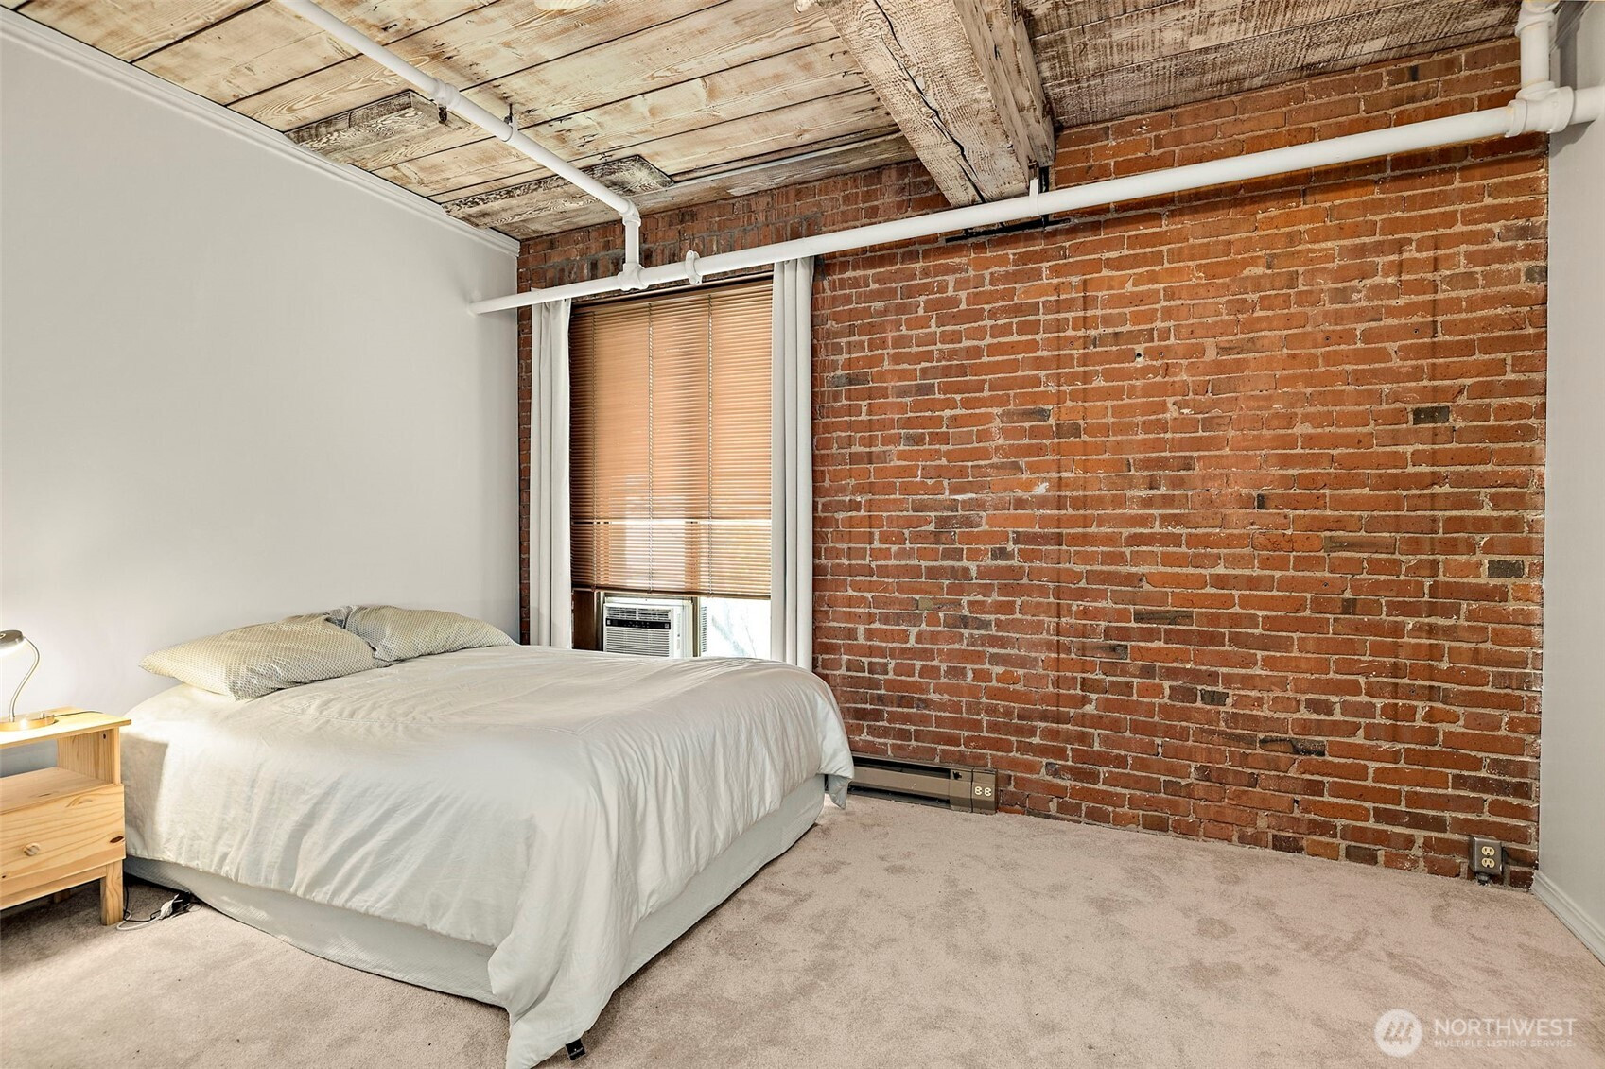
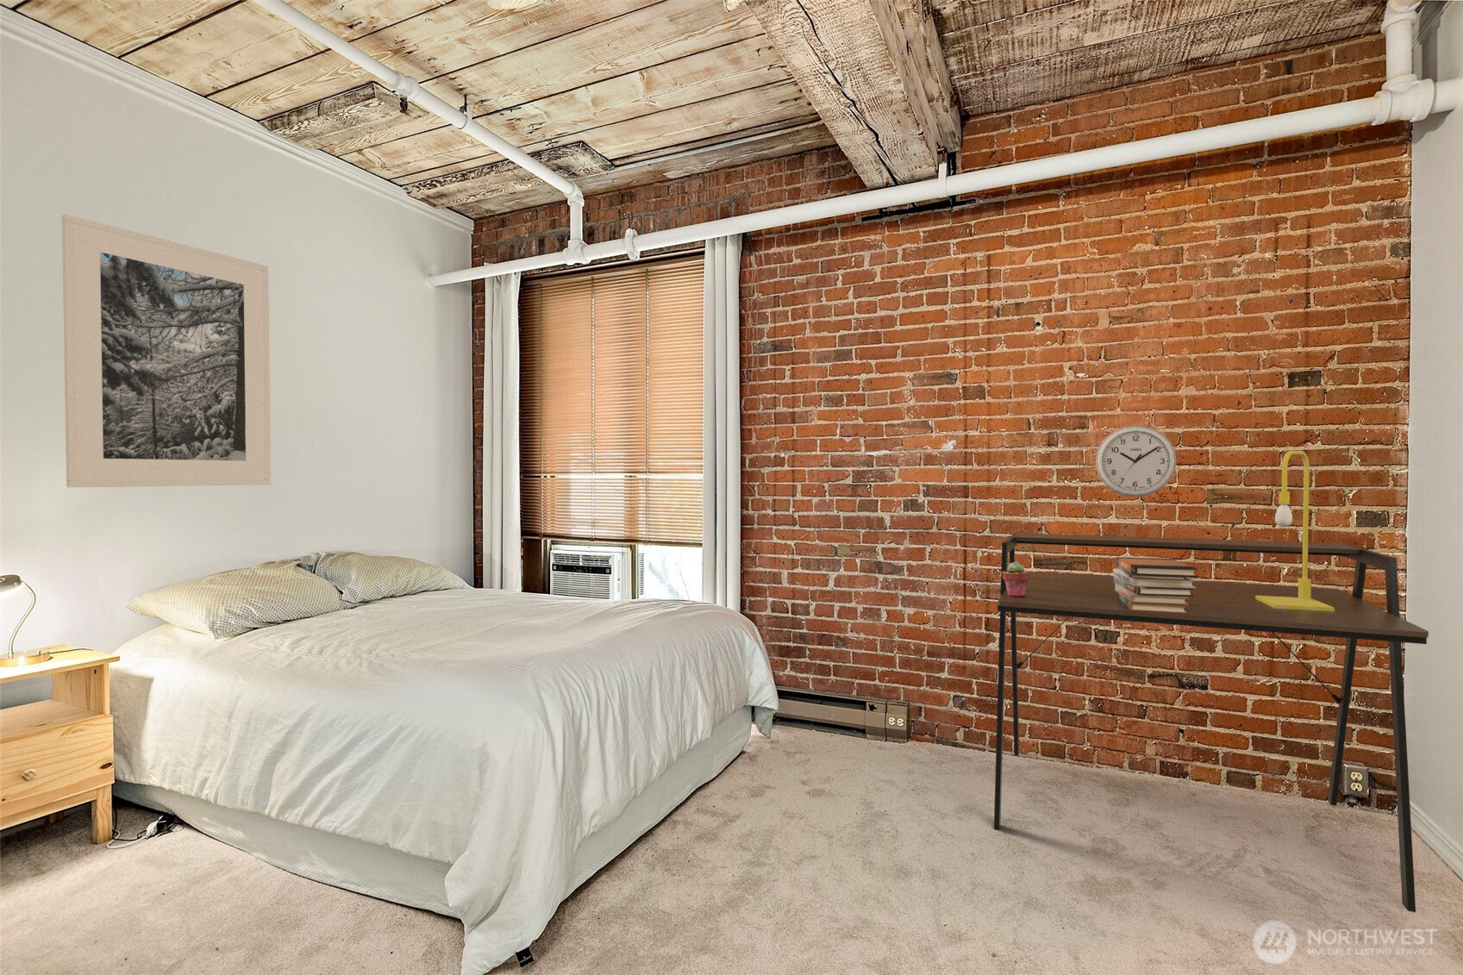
+ book stack (1152, 583)
+ potted succulent (1016, 578)
+ table lamp (1290, 523)
+ wall clock (1135, 460)
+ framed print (177, 365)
+ desk (1174, 625)
